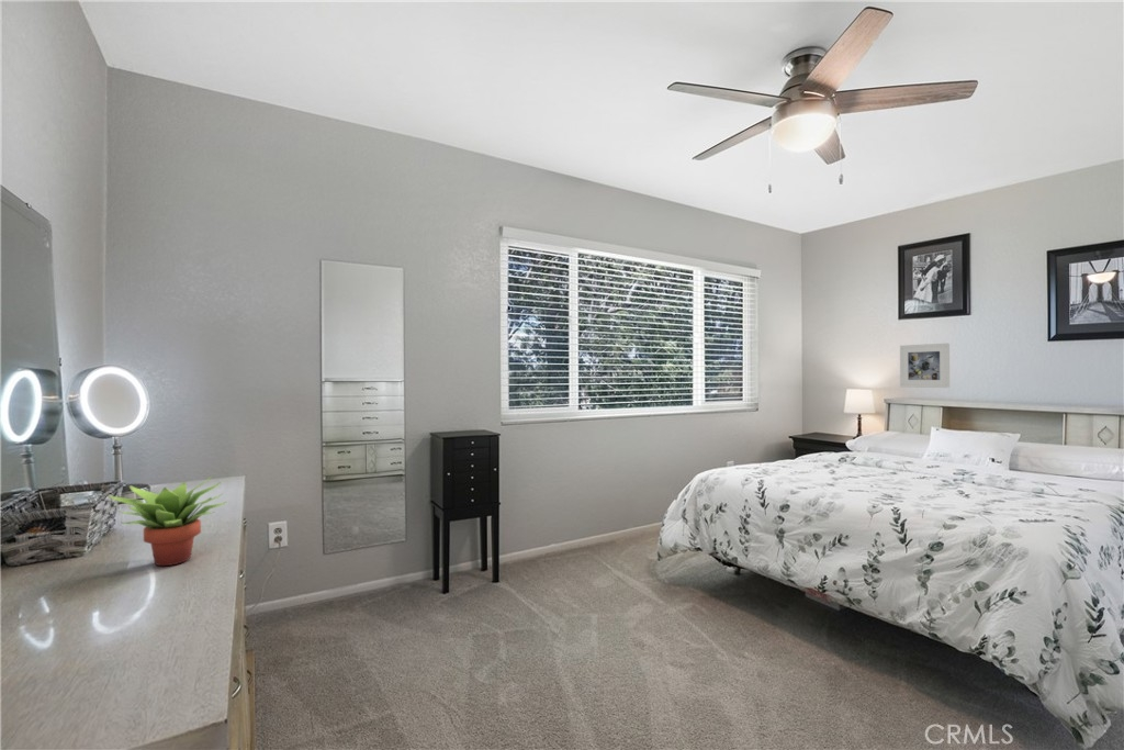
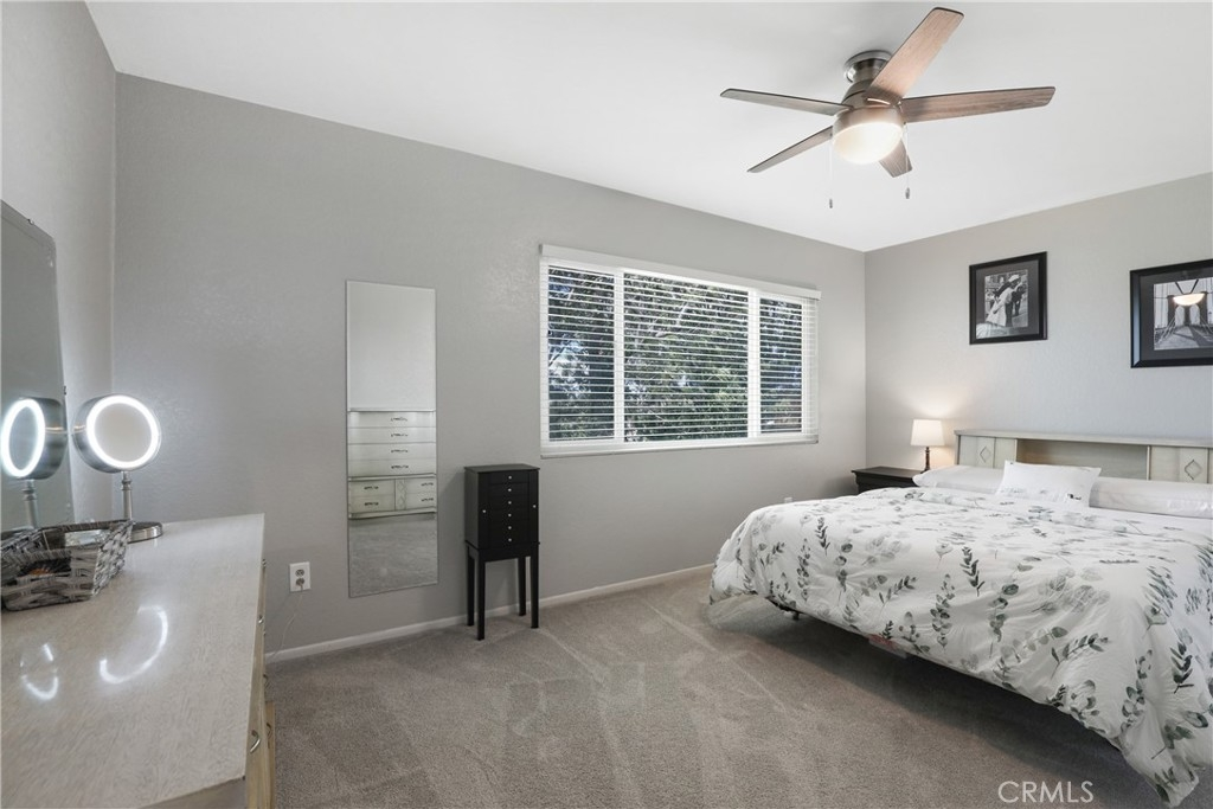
- succulent plant (170, 520)
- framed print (923, 366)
